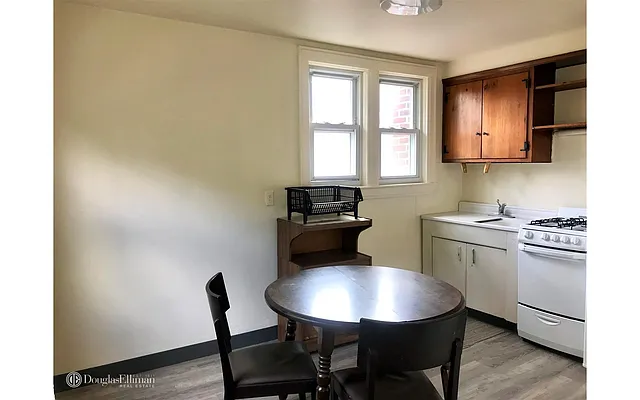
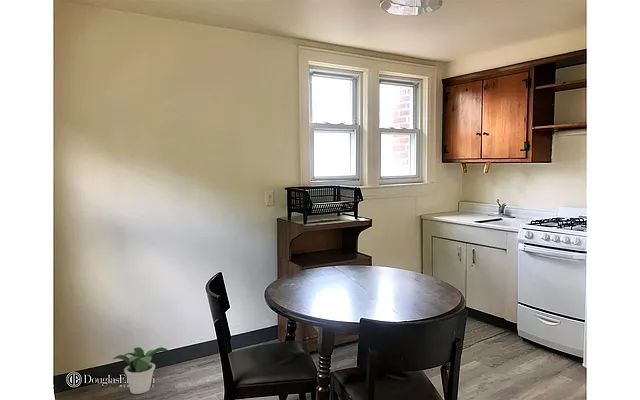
+ potted plant (142, 370)
